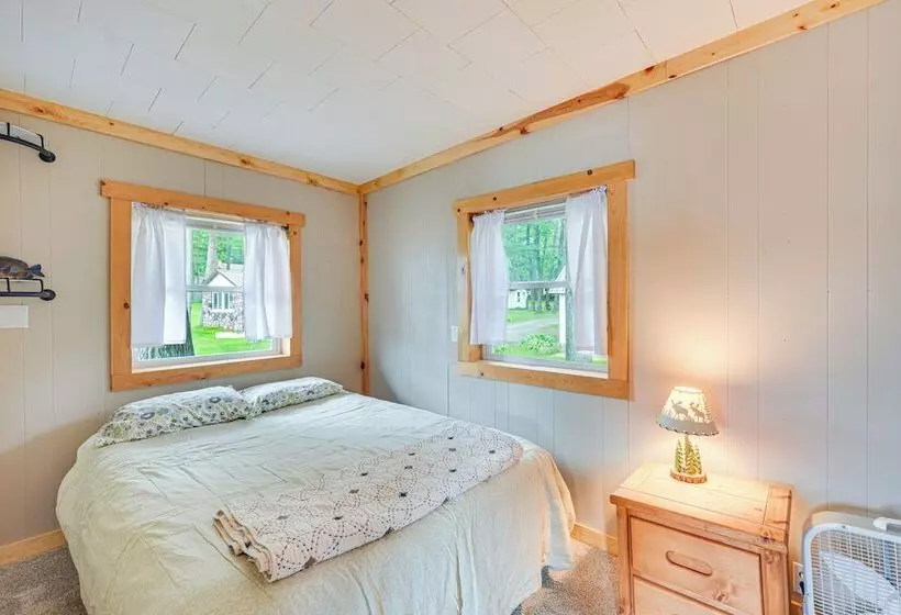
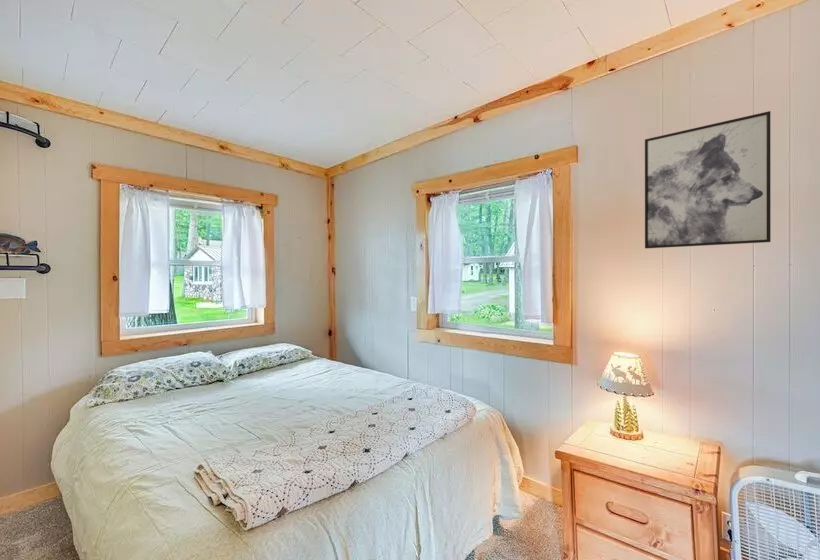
+ wall art (702, 186)
